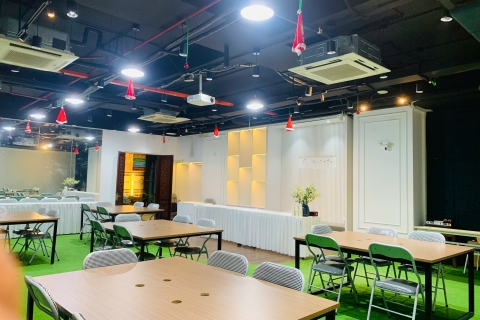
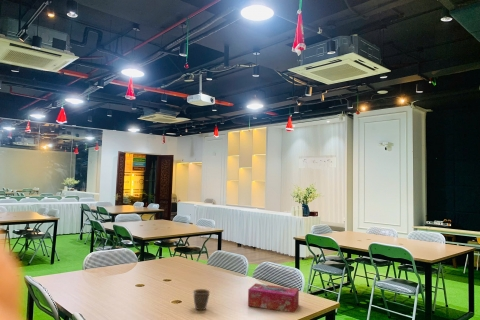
+ tissue box (273, 297)
+ mug (201, 299)
